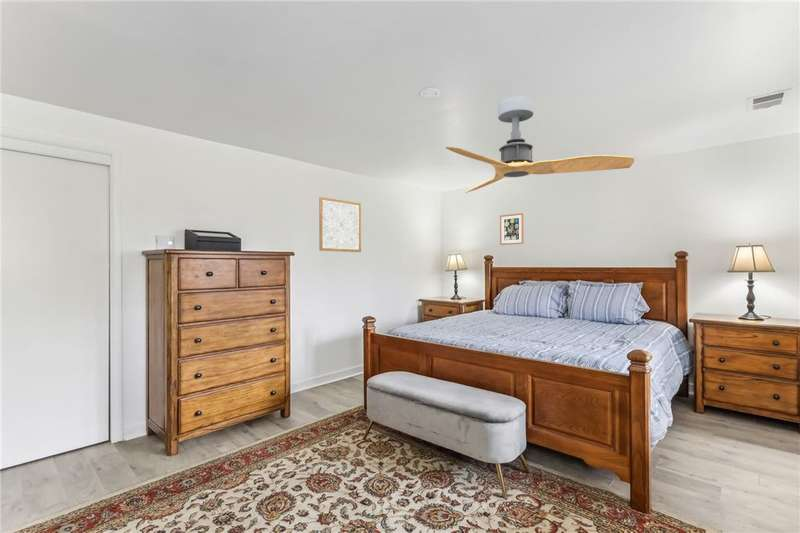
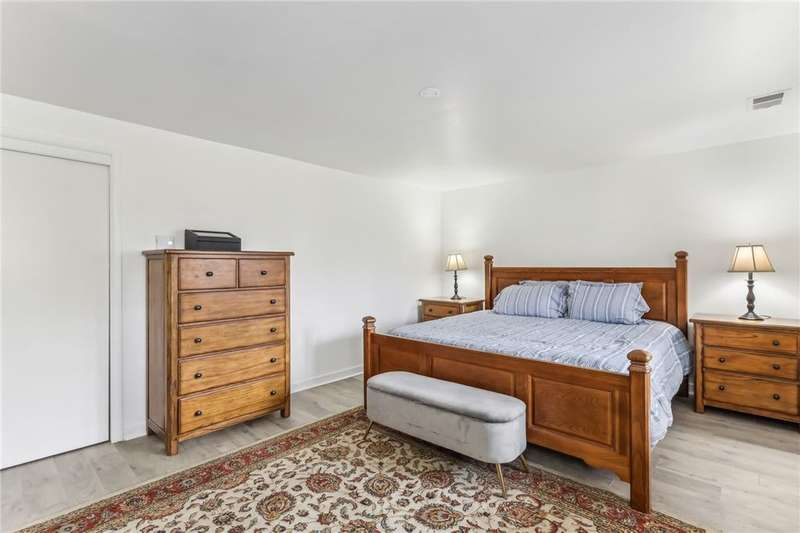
- wall art (511, 229)
- ceiling fan (530, 144)
- wall art (339, 225)
